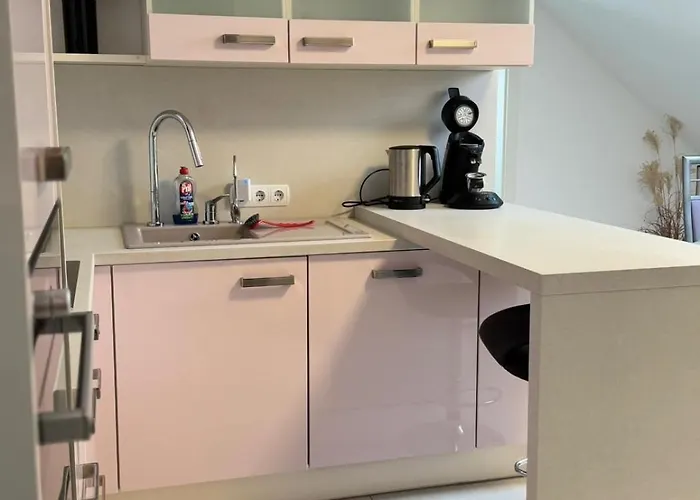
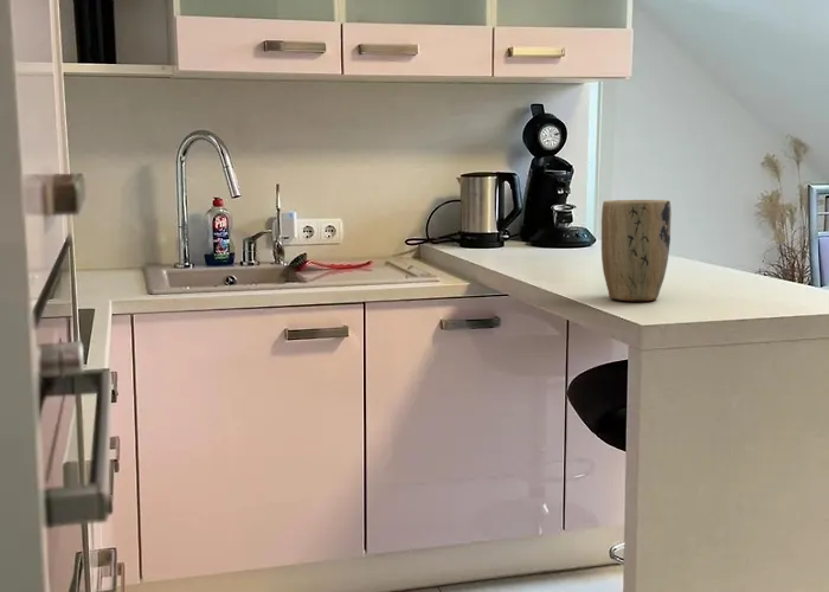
+ plant pot (635, 249)
